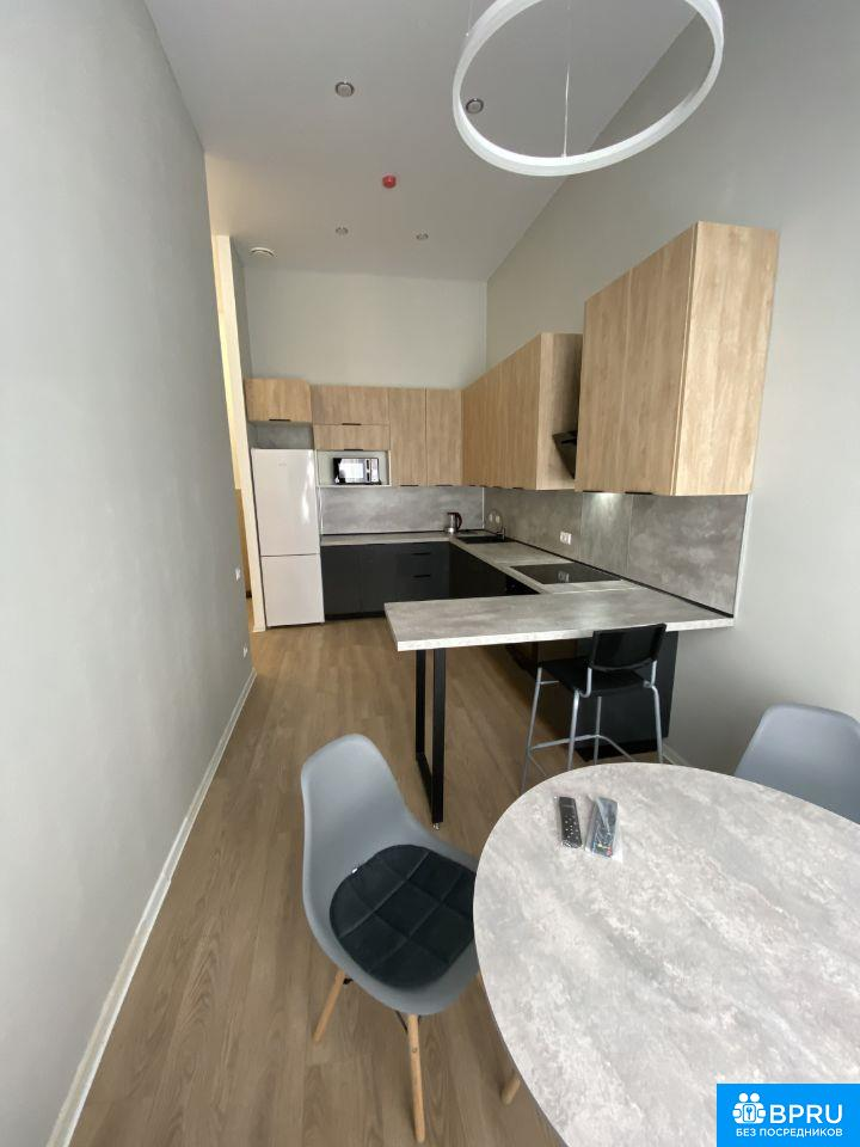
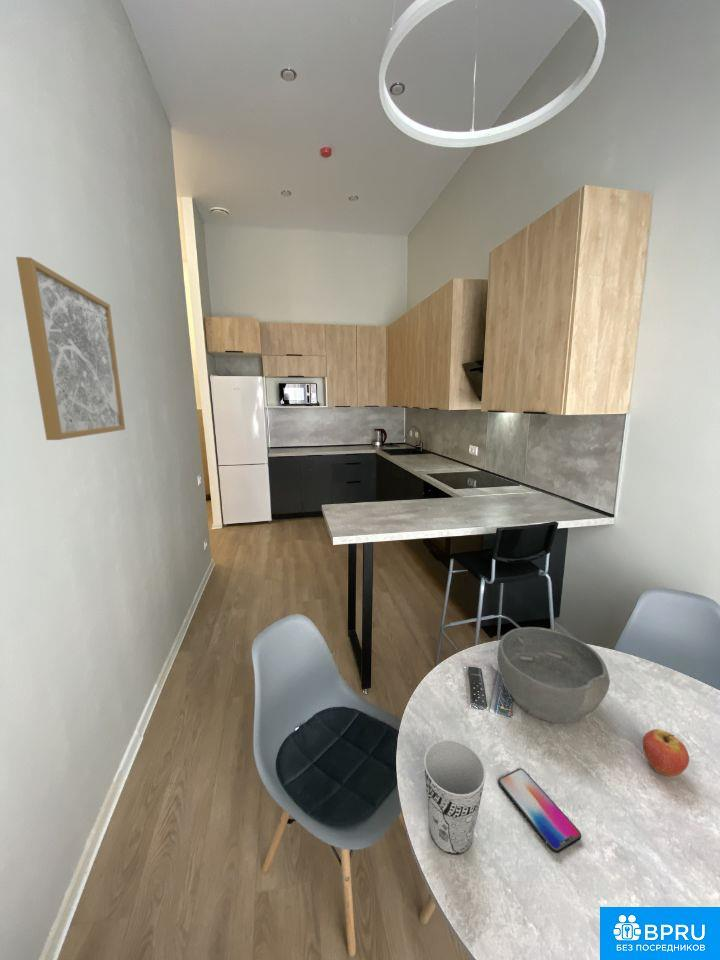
+ bowl (549, 675)
+ wall art (82, 362)
+ cup (452, 798)
+ smartphone (536, 806)
+ fruit (665, 750)
